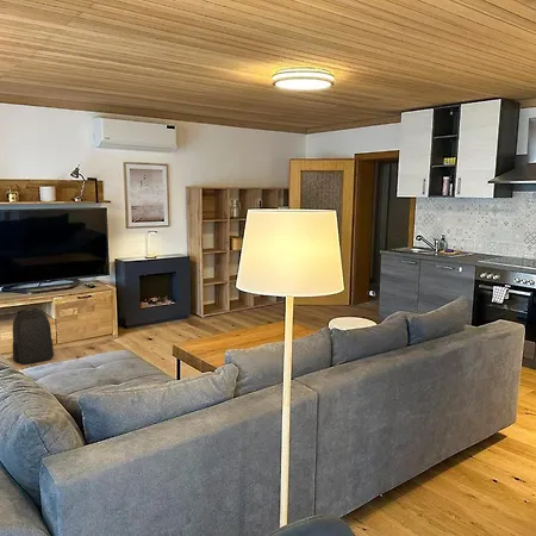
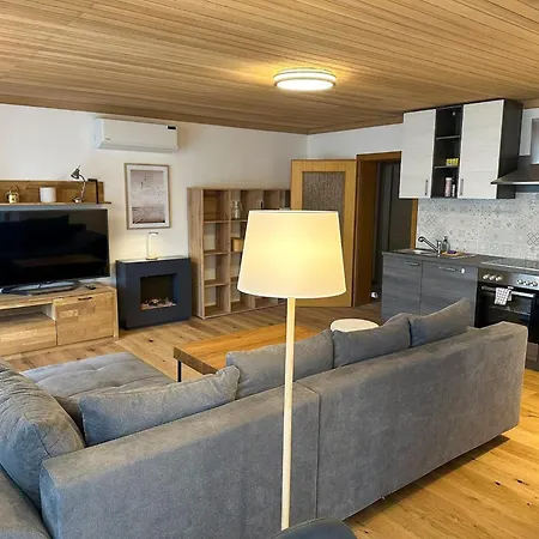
- backpack (31, 332)
